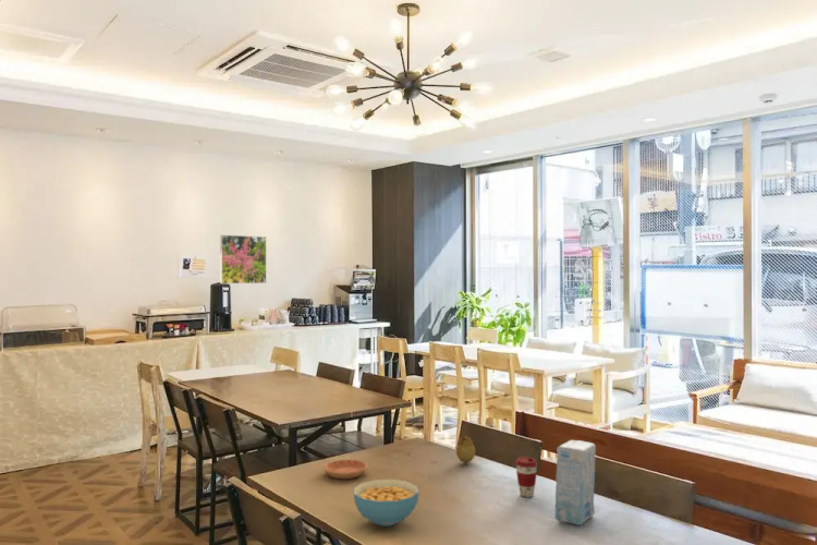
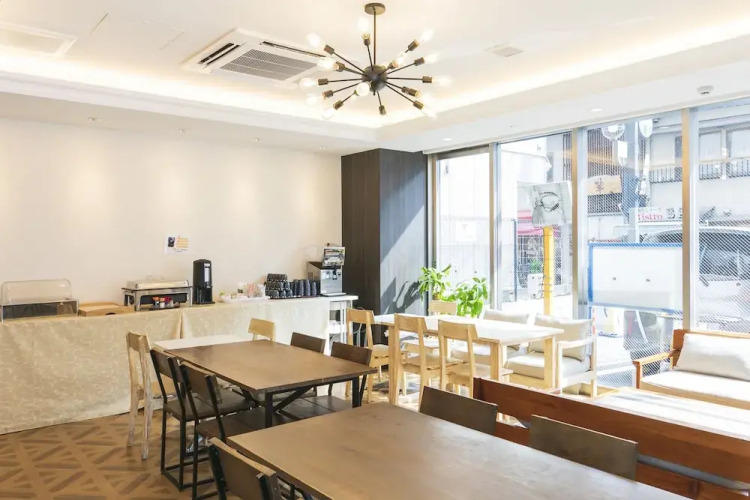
- napkin (575, 481)
- fruit (465, 447)
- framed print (243, 259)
- coffee cup (526, 476)
- saucer (345, 469)
- cereal bowl (386, 506)
